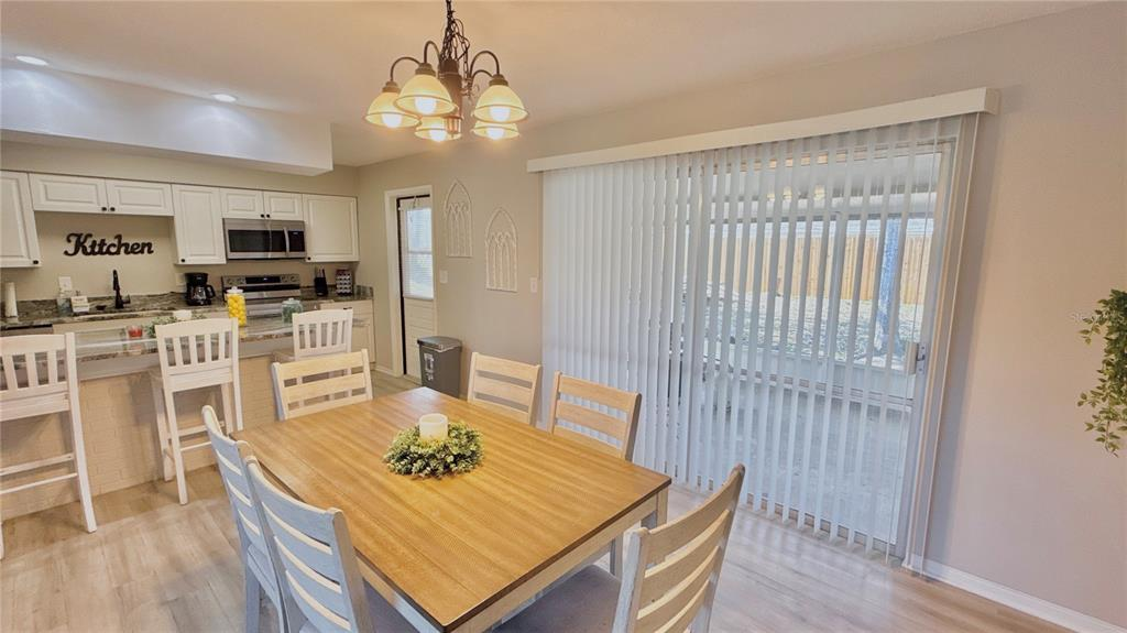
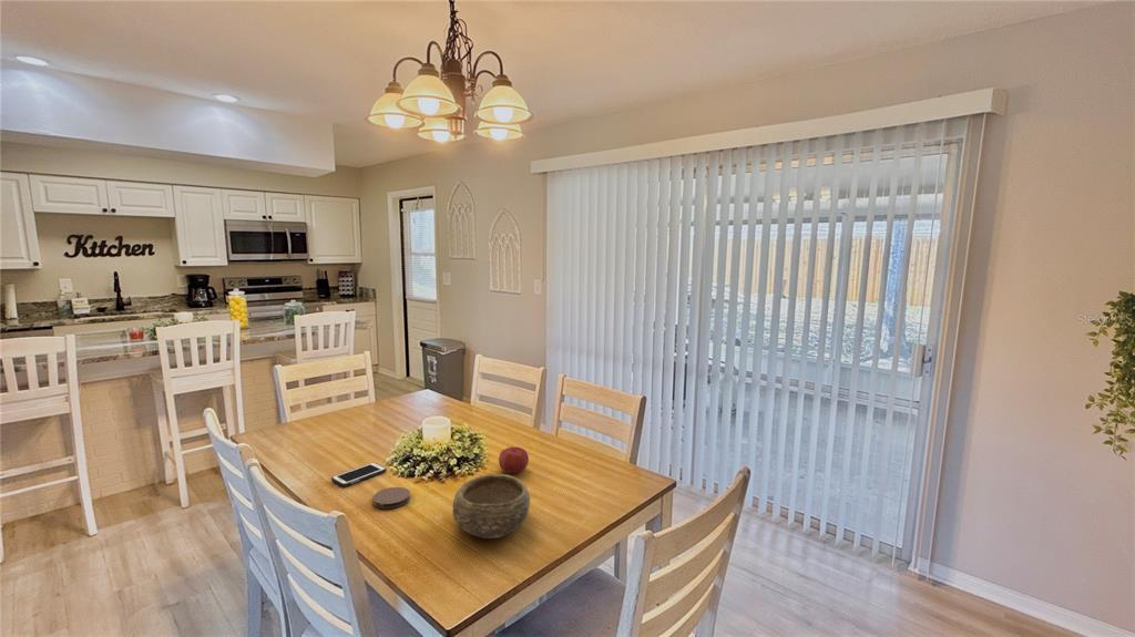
+ coaster (391, 497)
+ cell phone (359, 473)
+ fruit (513, 459)
+ bowl (491, 505)
